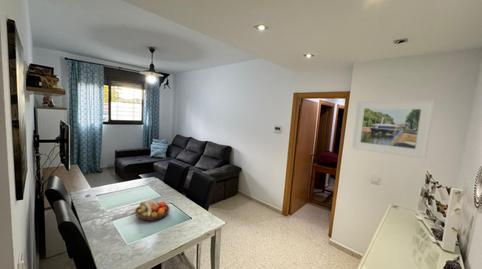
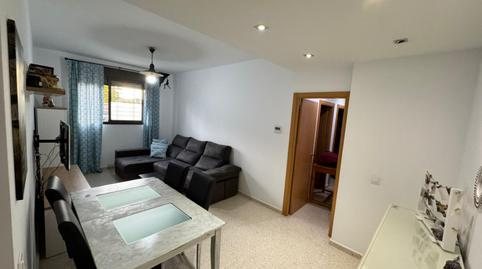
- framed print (388, 127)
- fruit bowl (152, 208)
